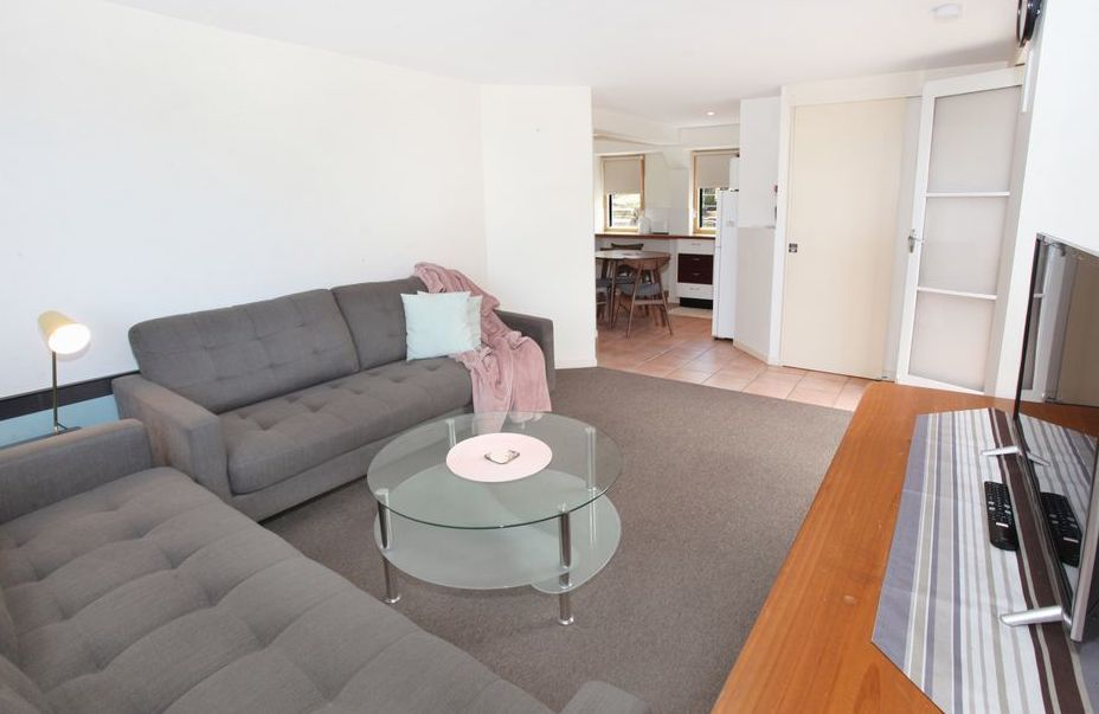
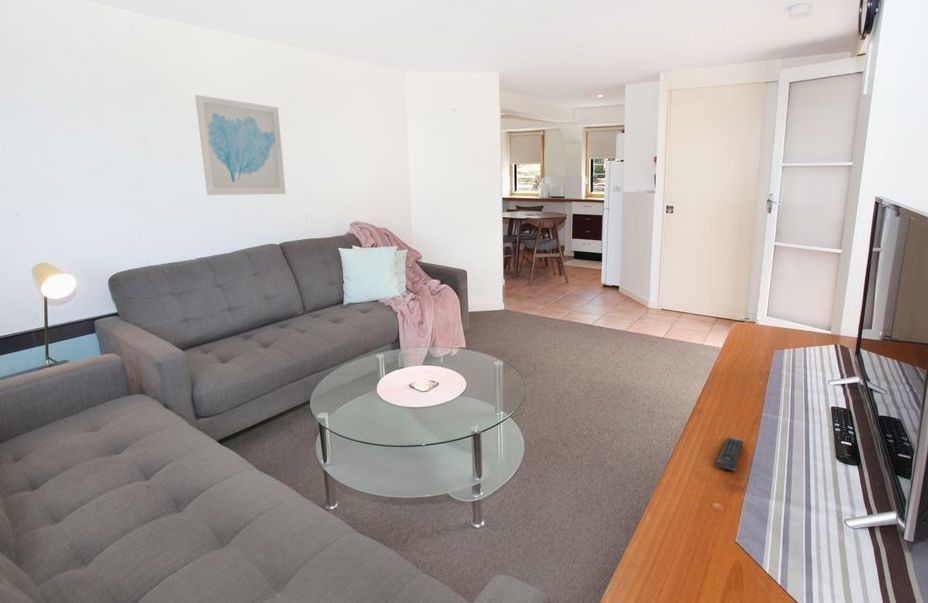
+ wall art (244, 148)
+ remote control (730, 451)
